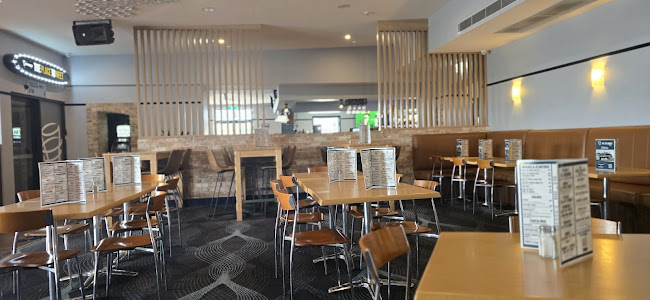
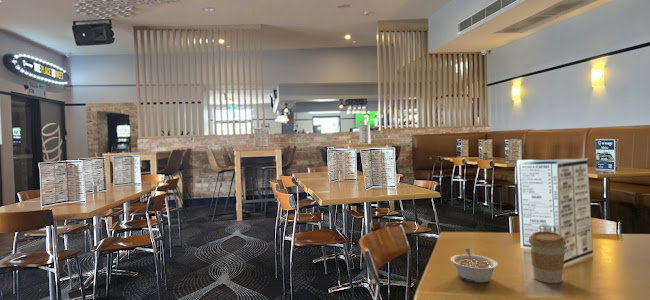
+ legume (472, 266)
+ coffee cup (547, 256)
